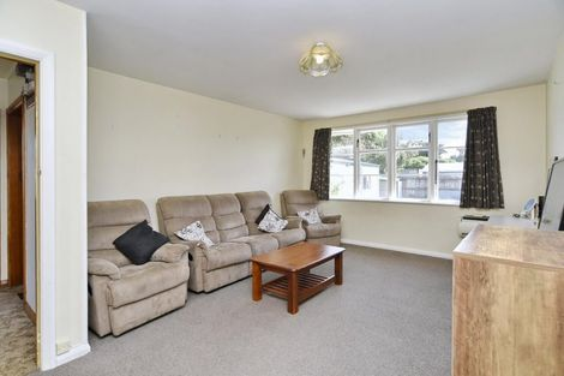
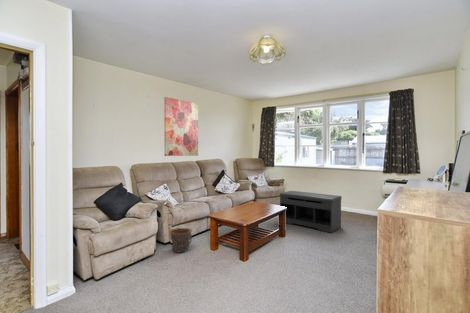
+ bench (309, 209)
+ bucket (180, 240)
+ wall art (182, 128)
